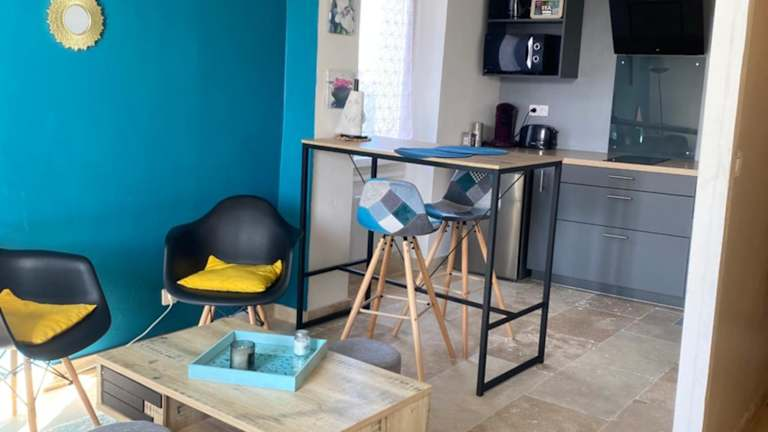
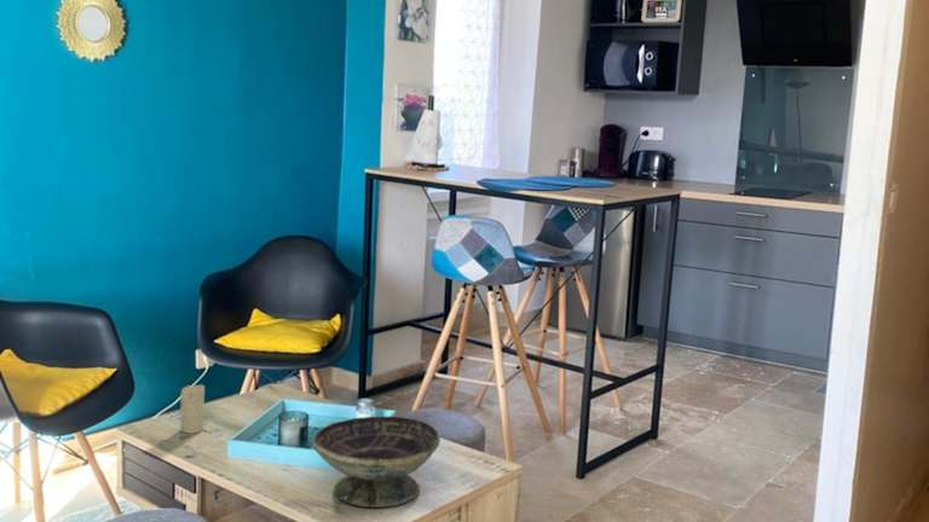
+ candle (191, 408)
+ decorative bowl (375, 462)
